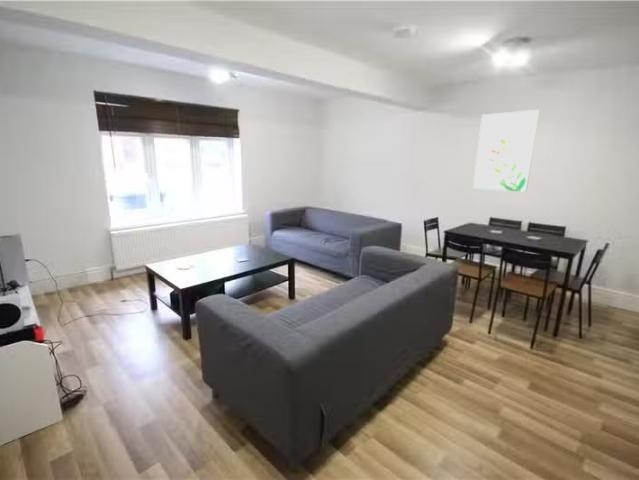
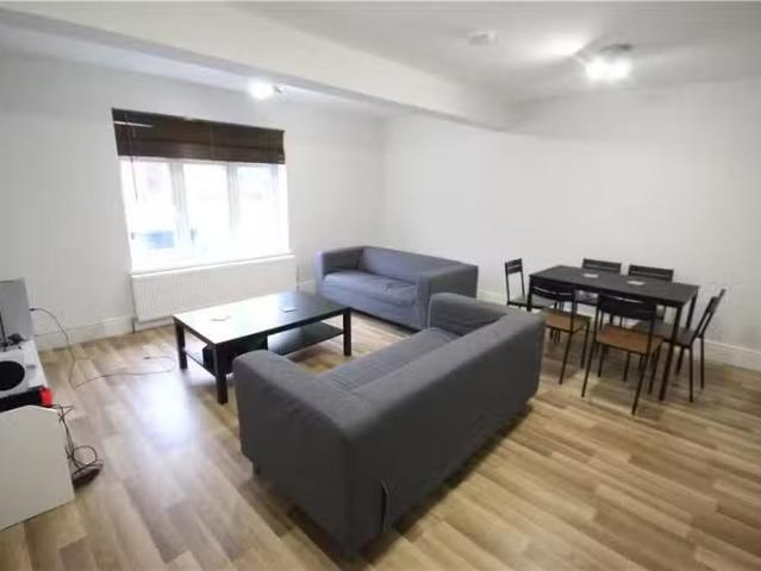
- wall art (503, 152)
